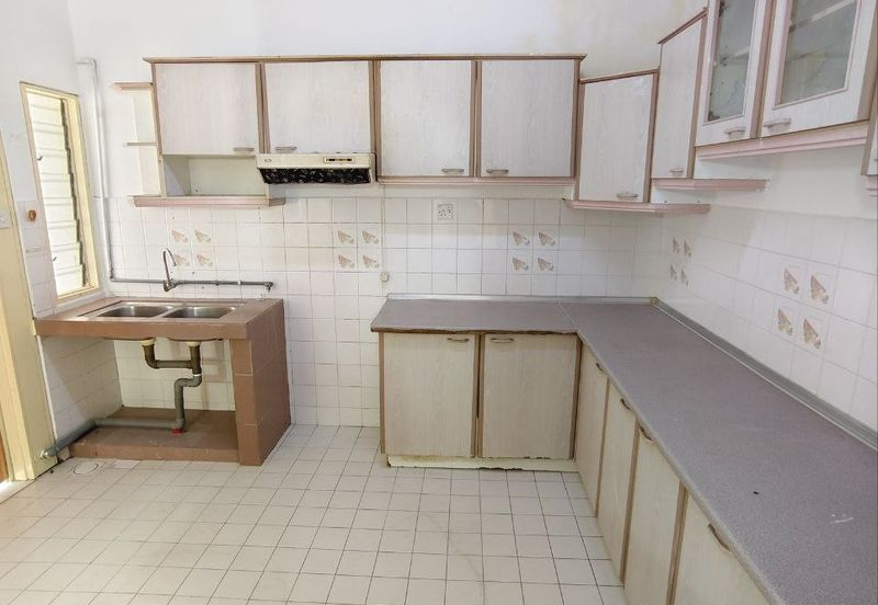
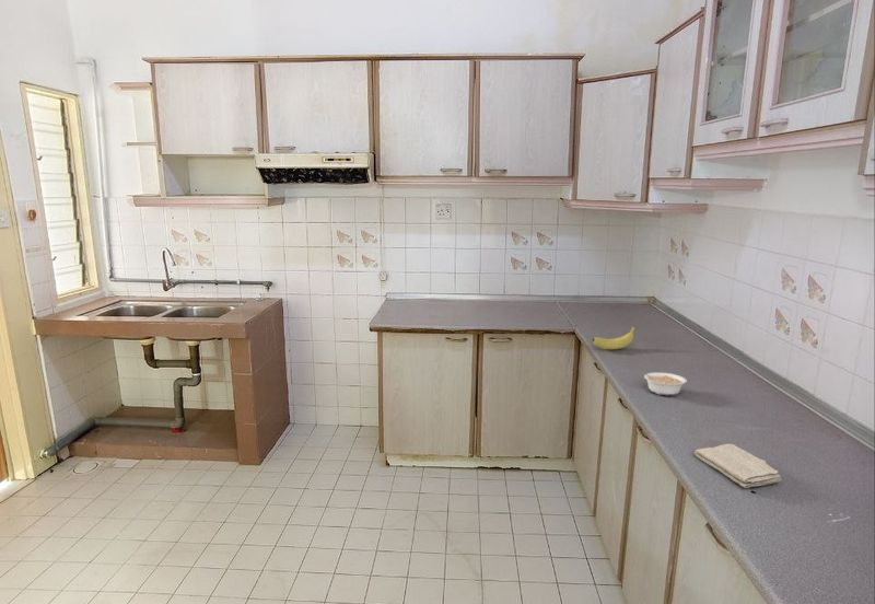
+ legume (663, 383)
+ fruit (615, 338)
+ washcloth (736, 463)
